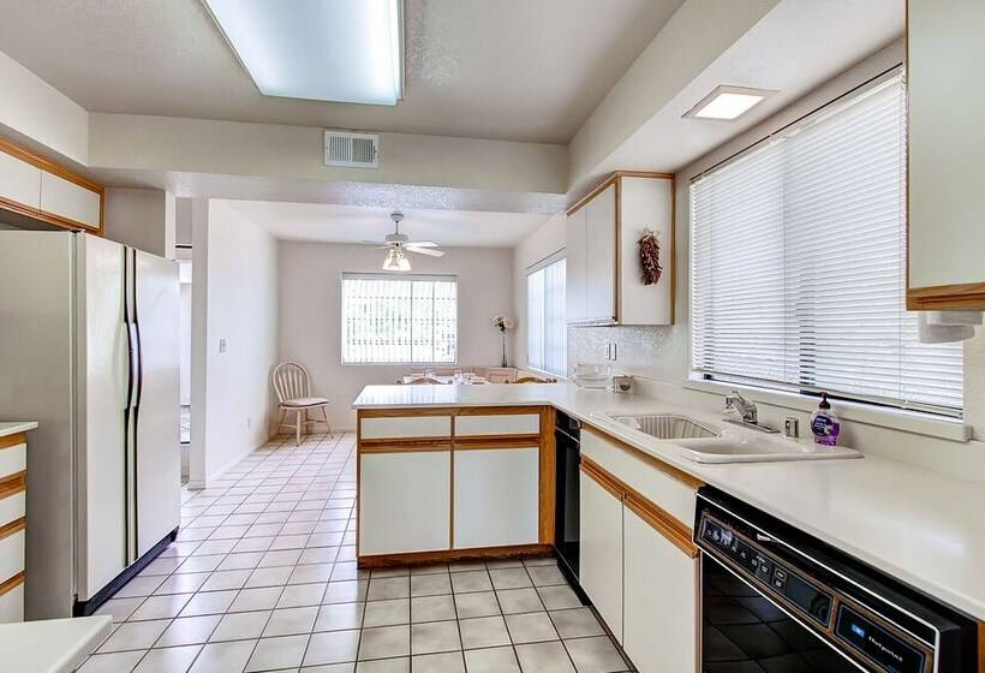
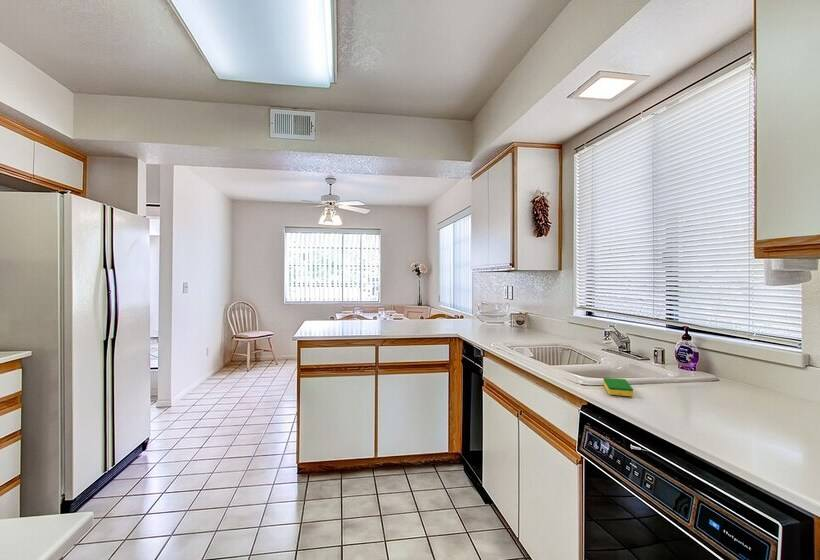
+ dish sponge (617, 386)
